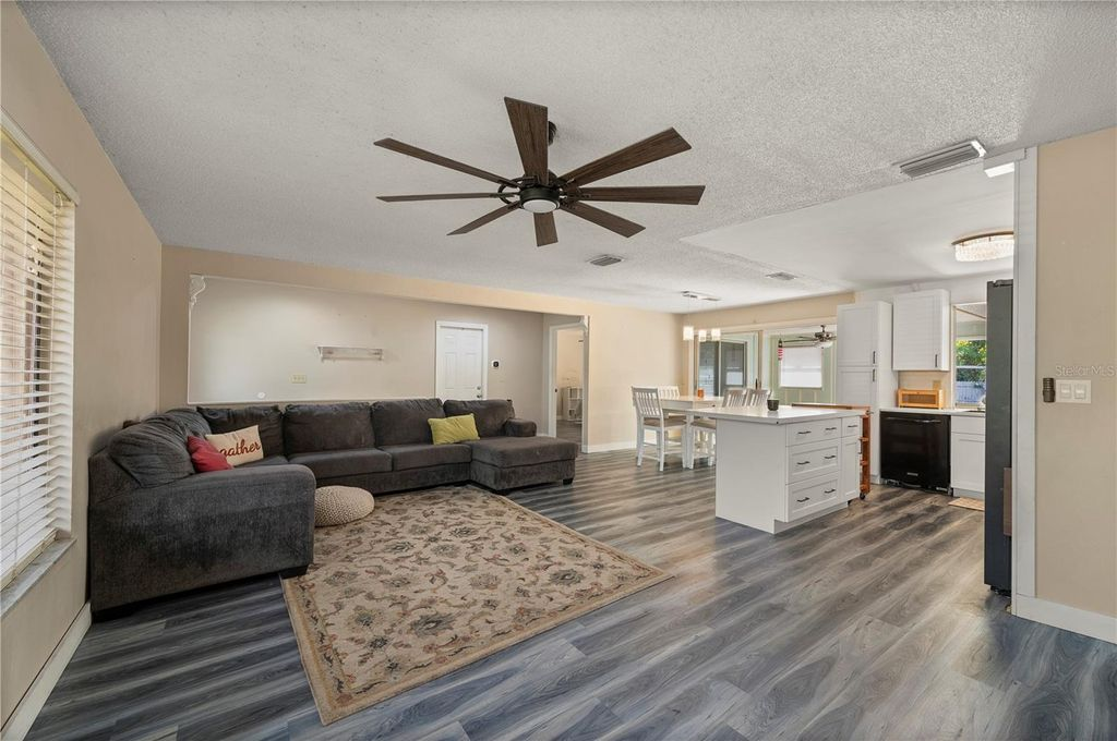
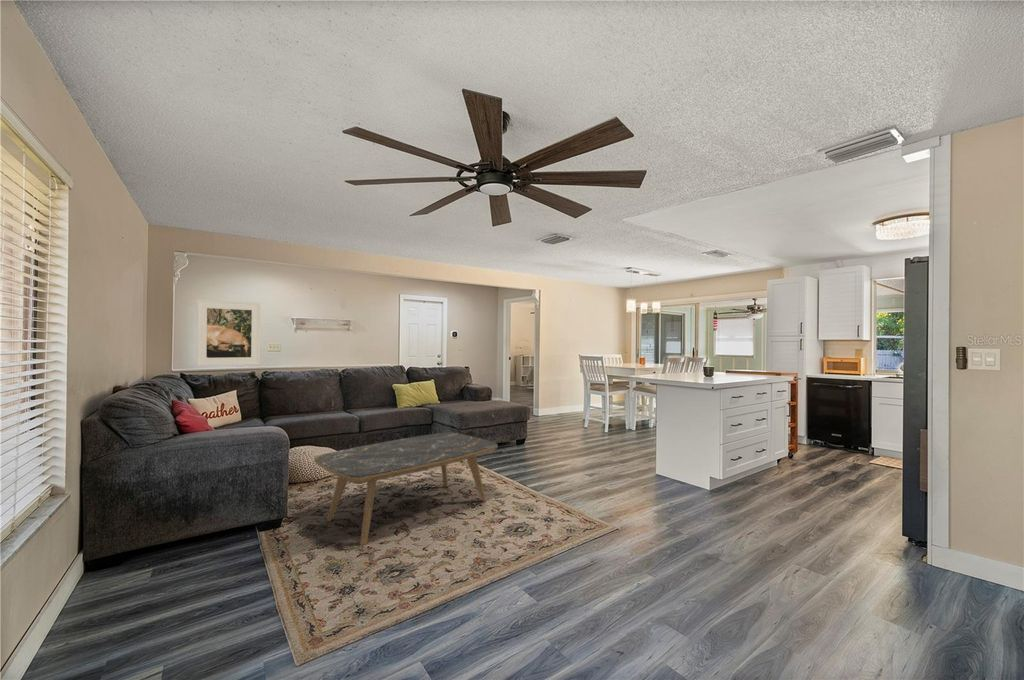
+ coffee table (409, 473)
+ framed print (229, 333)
